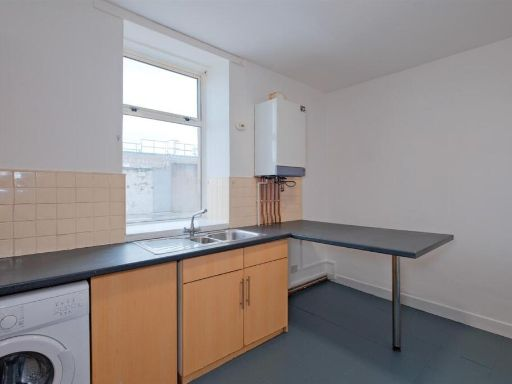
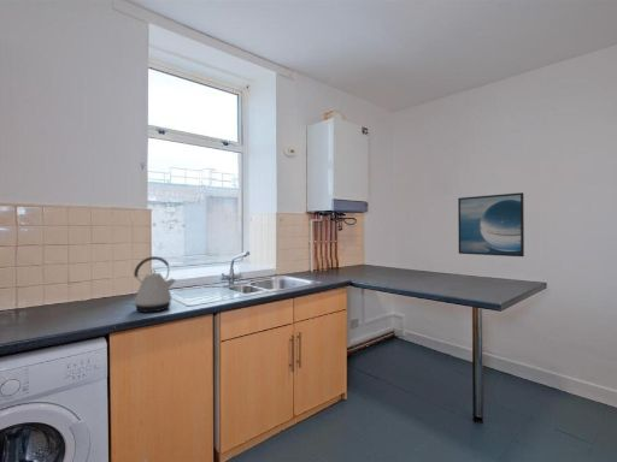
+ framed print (488, 225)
+ kettle (154, 283)
